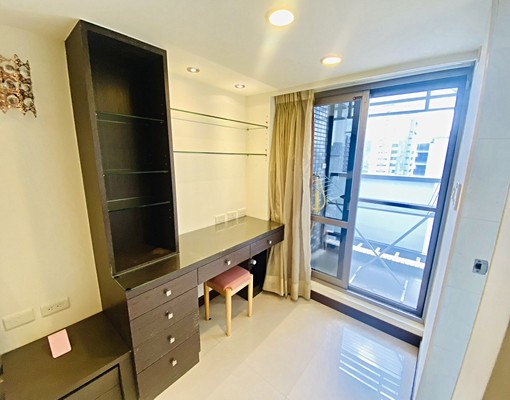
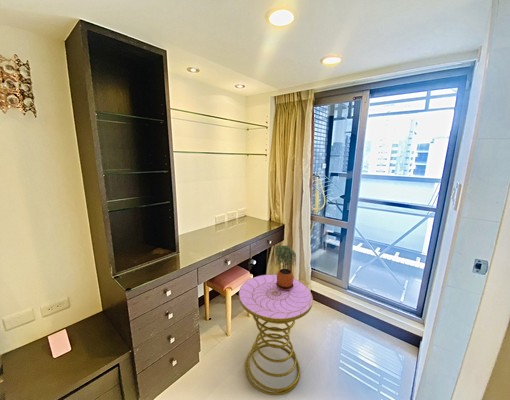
+ potted plant (285, 266)
+ side table (274, 331)
